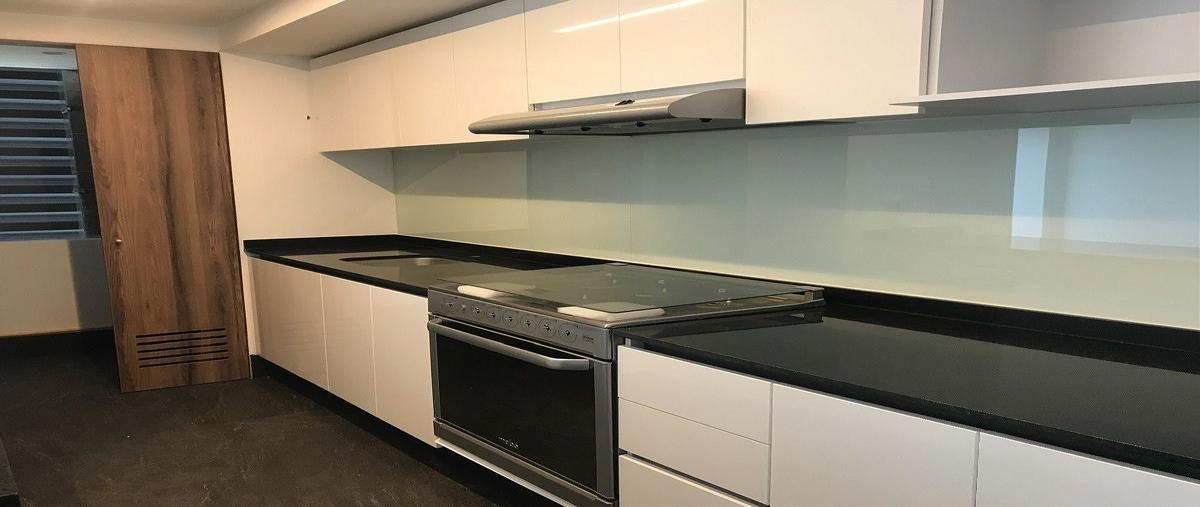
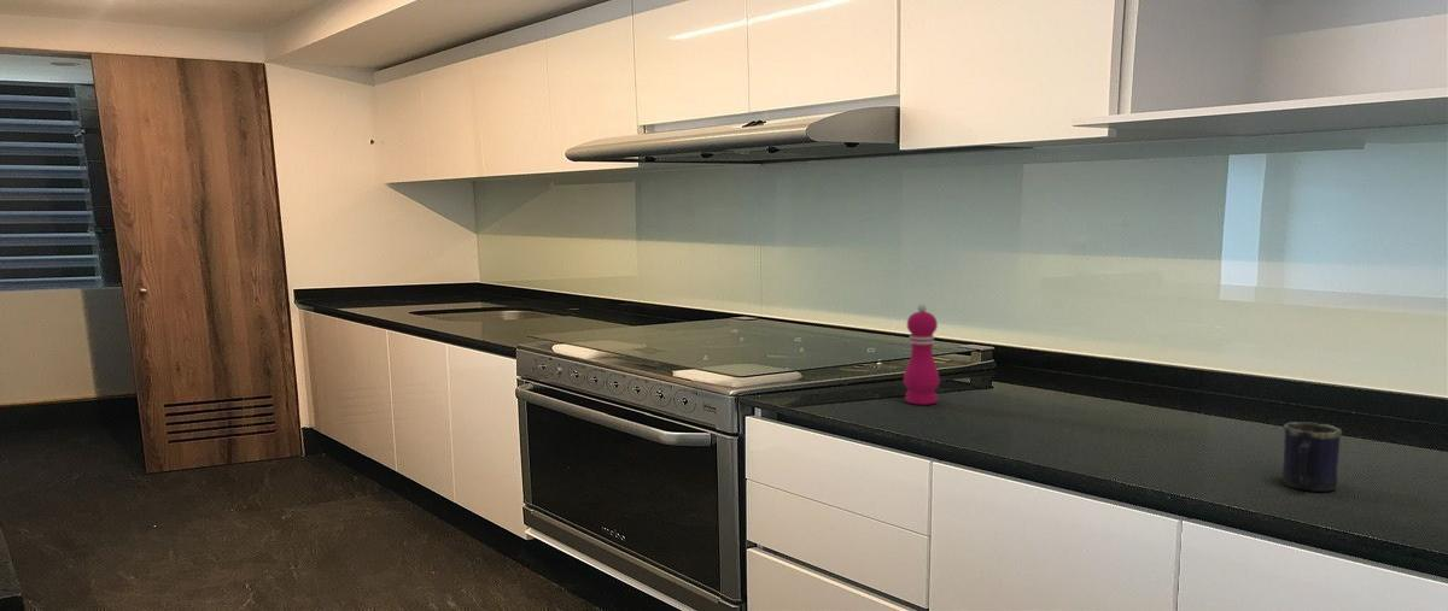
+ pepper mill (921, 352)
+ mug (1308, 457)
